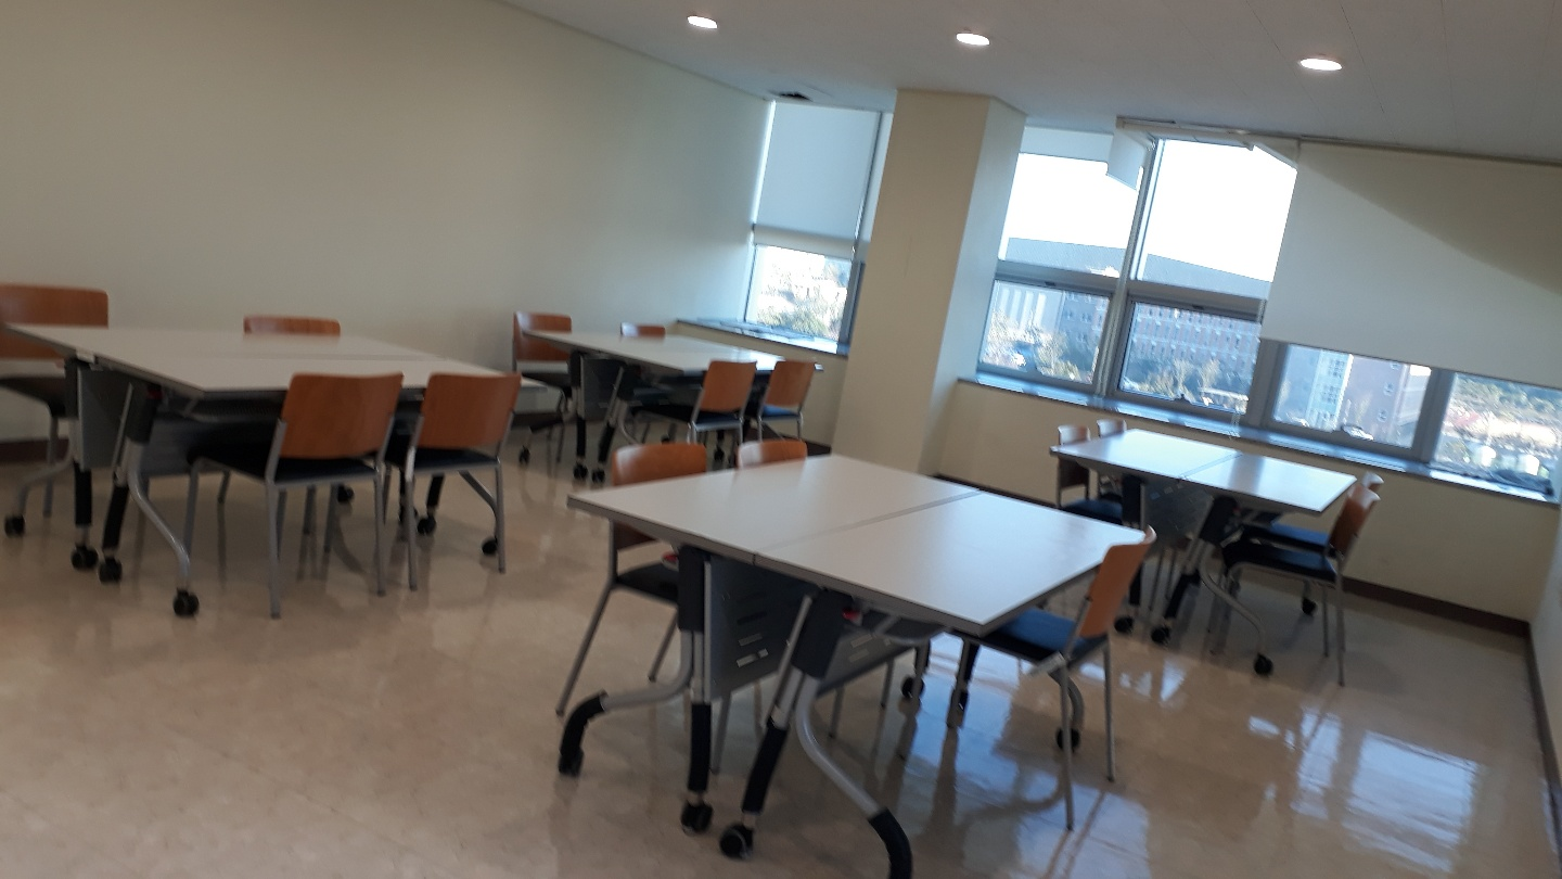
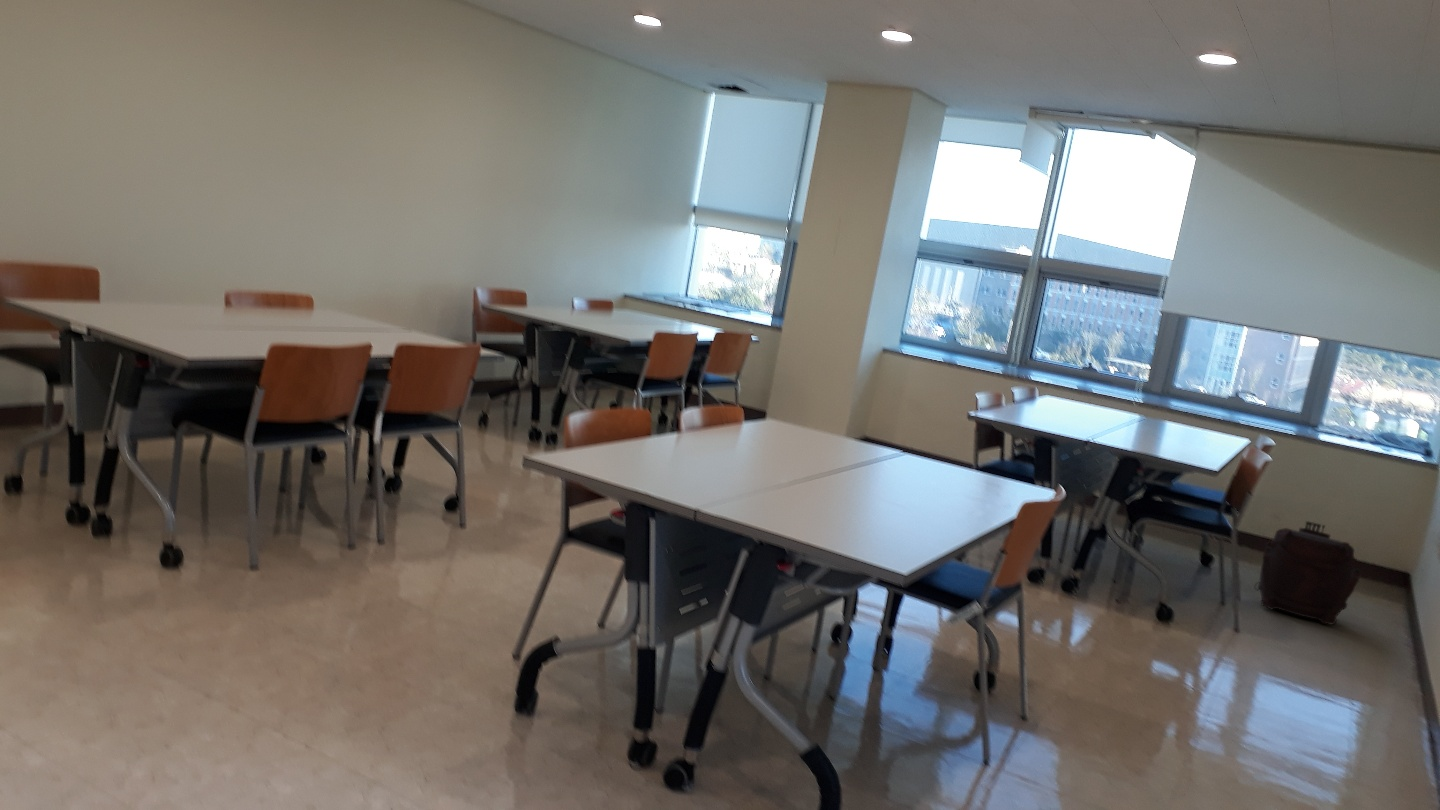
+ backpack (1307, 570)
